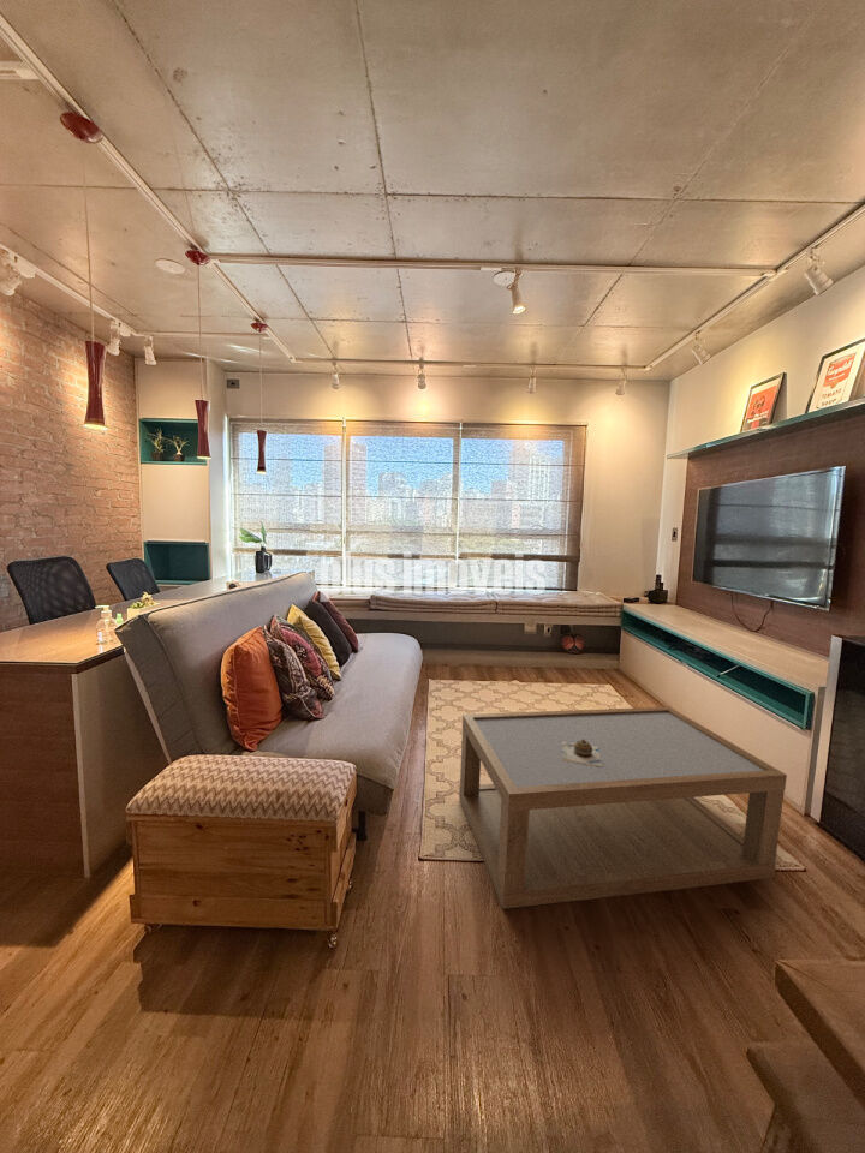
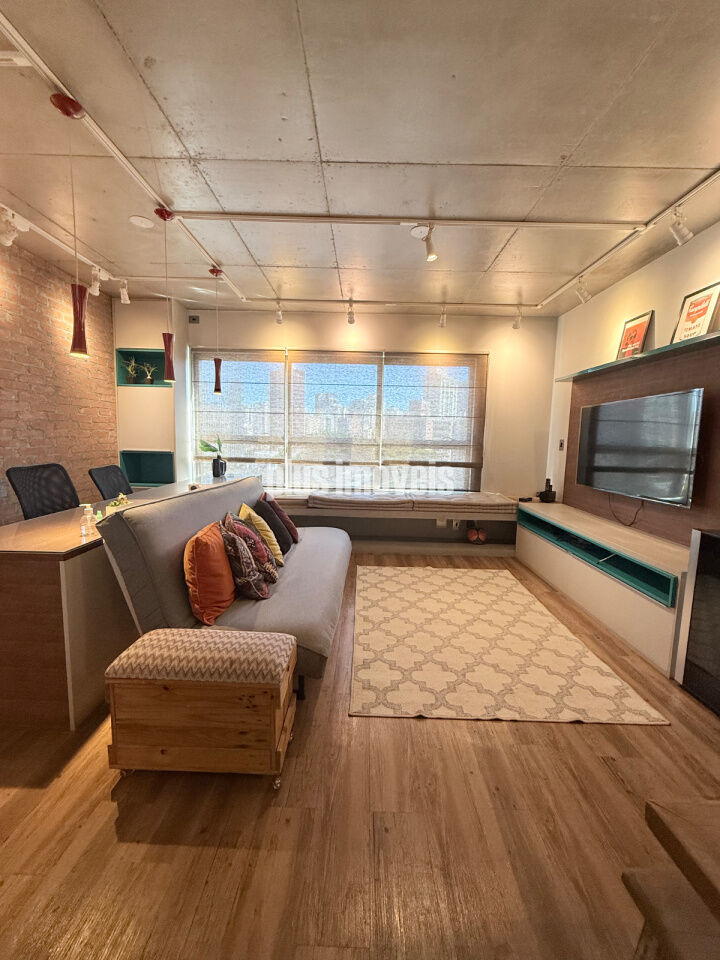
- decorative bowl (580, 742)
- coffee table (602, 788)
